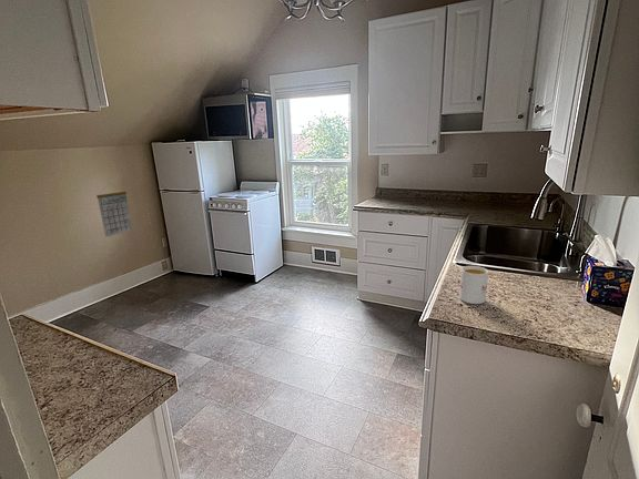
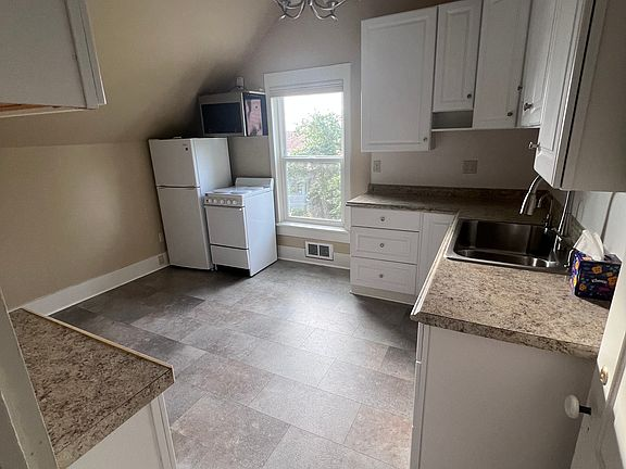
- calendar (114, 208)
- mug (471, 283)
